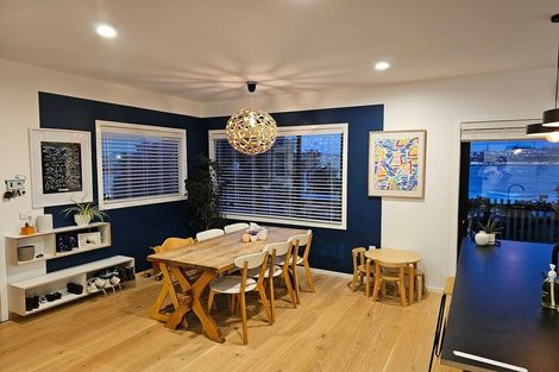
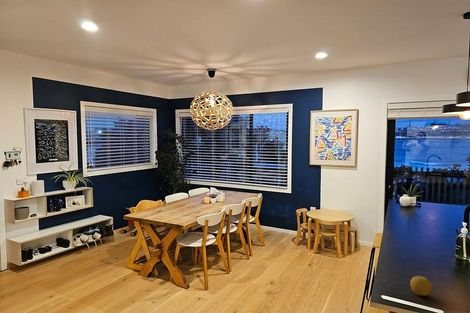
+ fruit (420, 285)
